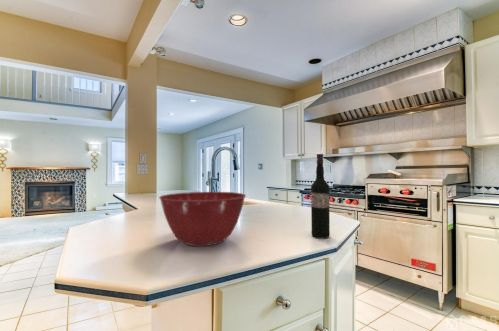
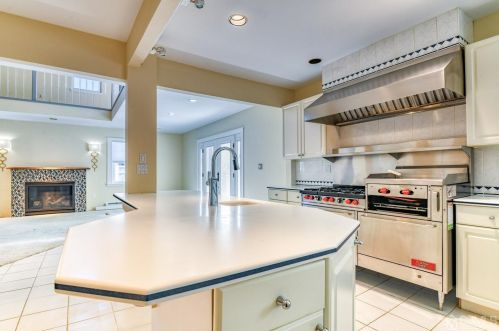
- mixing bowl (203, 217)
- wine bottle (320, 195)
